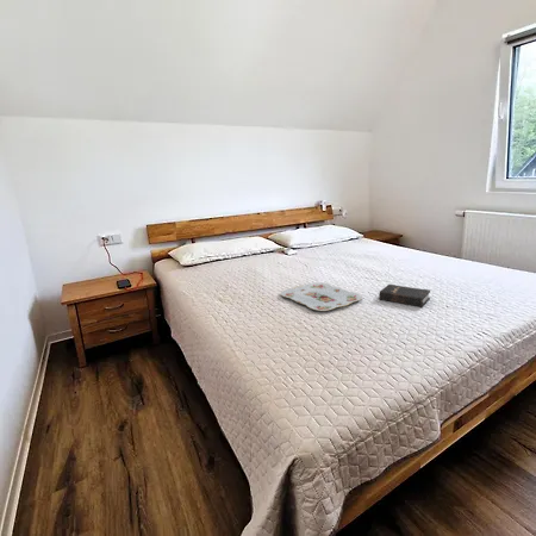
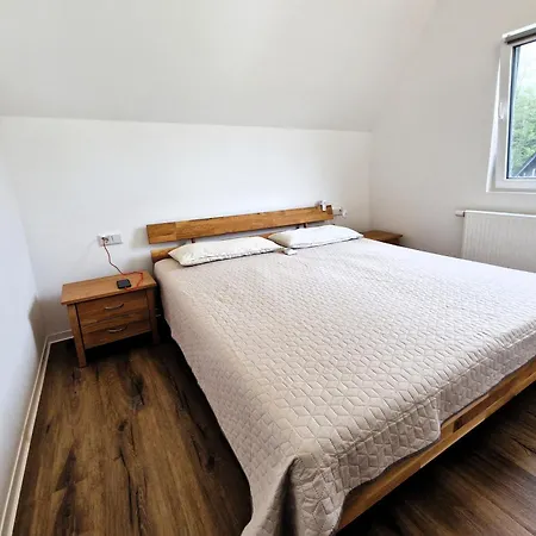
- hardback book (404, 294)
- serving tray (319, 295)
